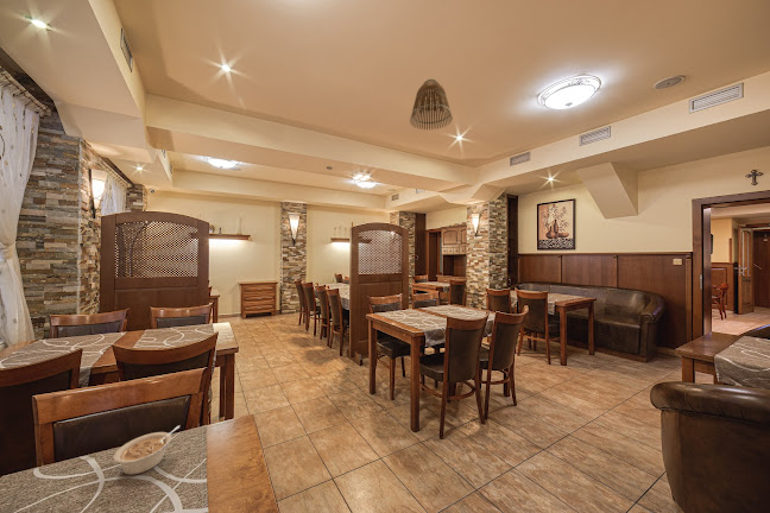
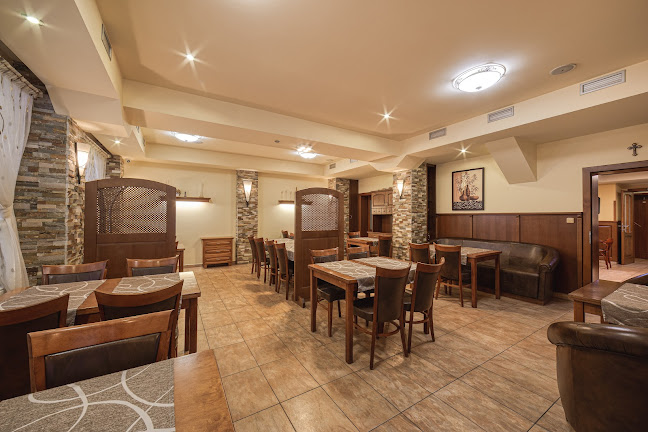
- legume (145, 451)
- lamp shade (431, 101)
